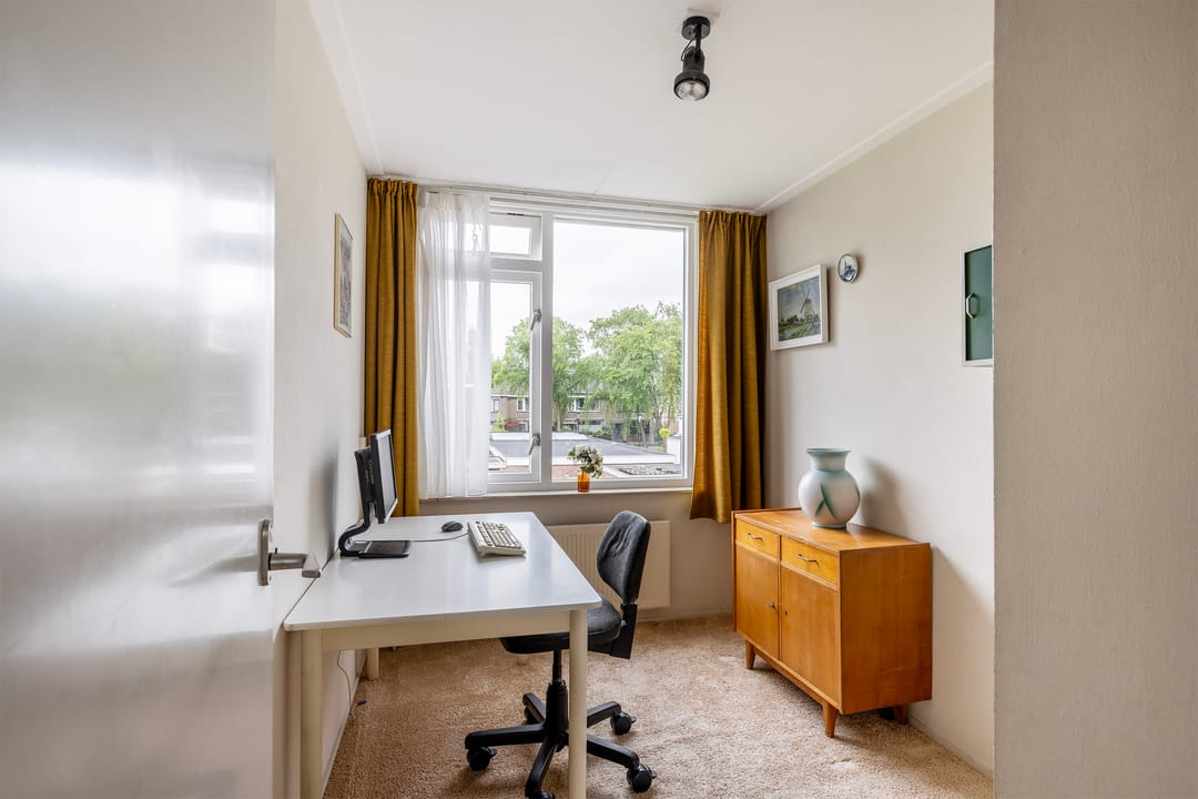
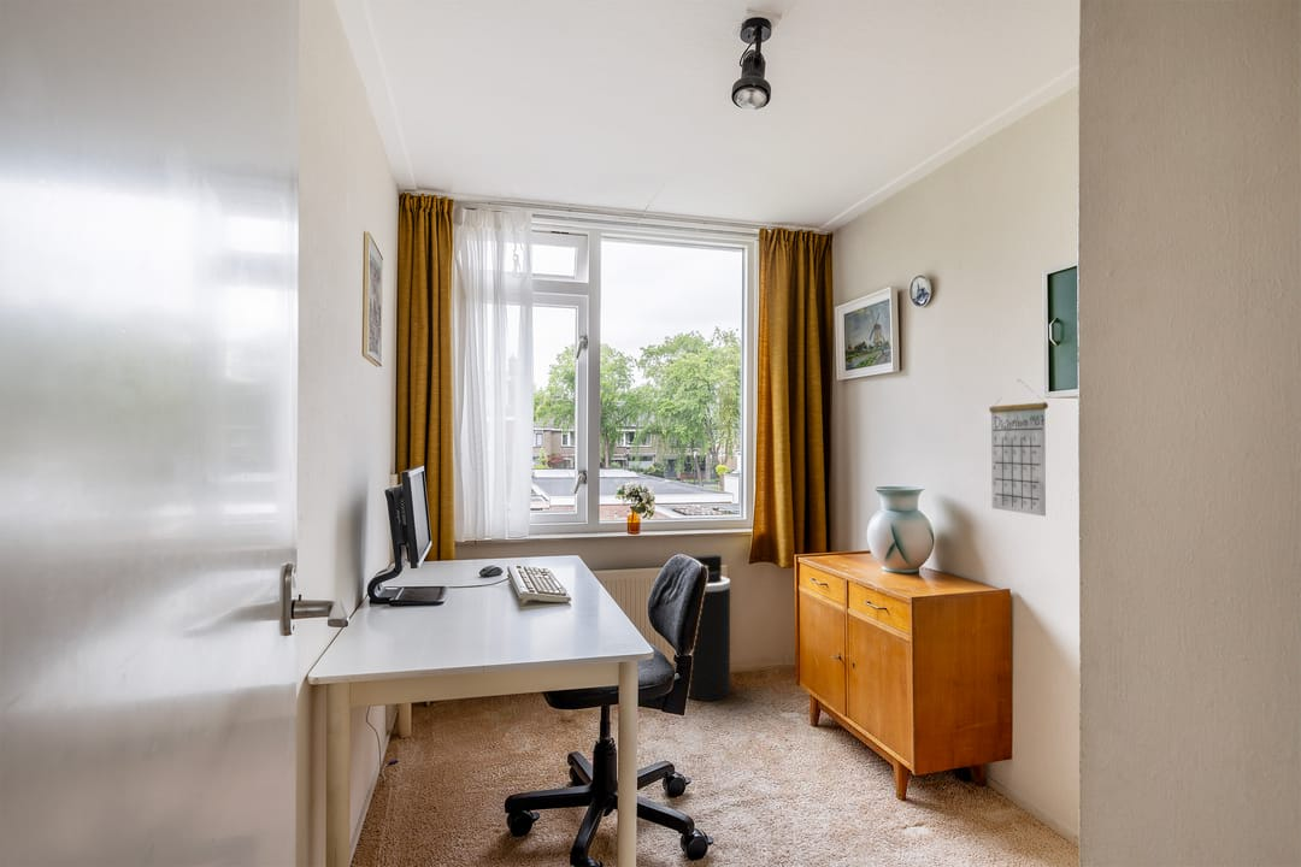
+ calendar (1017, 446)
+ trash can (704, 623)
